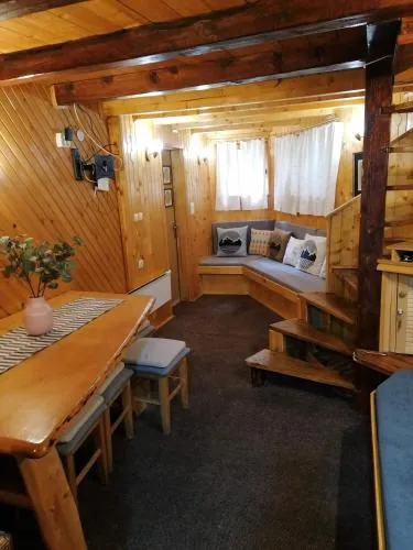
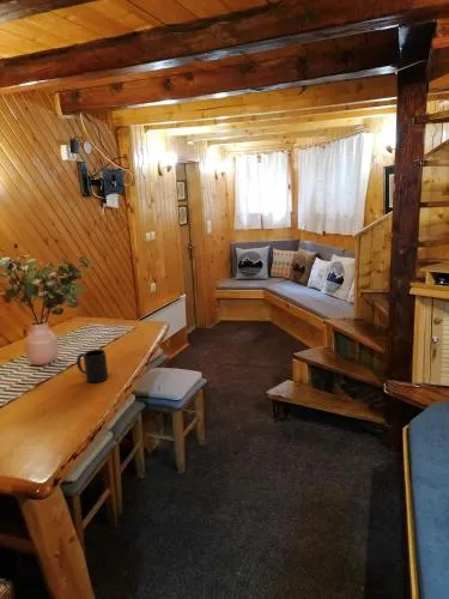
+ mug (92, 365)
